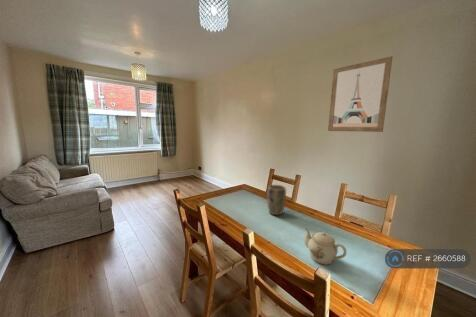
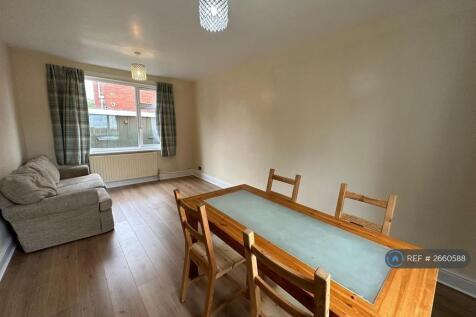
- teapot (323, 245)
- wall art (356, 98)
- plant pot (276, 199)
